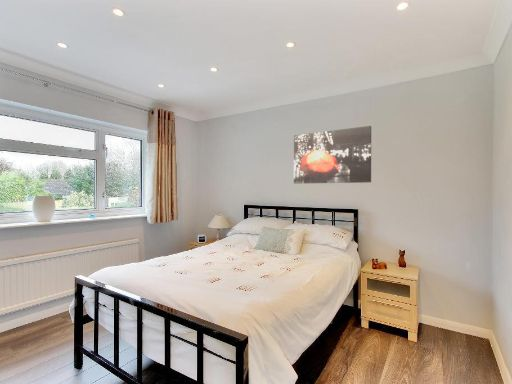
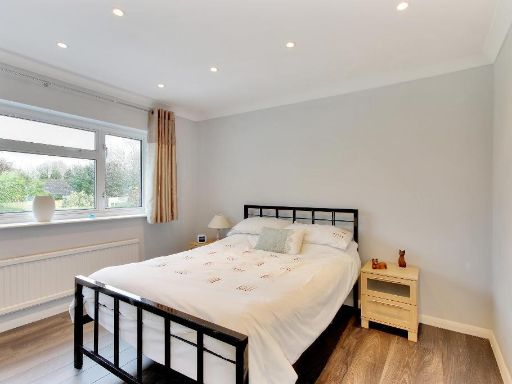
- wall art (329, 157)
